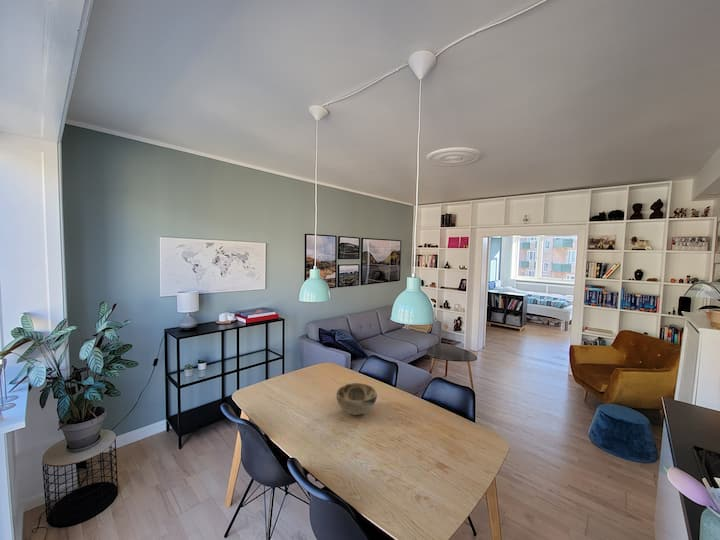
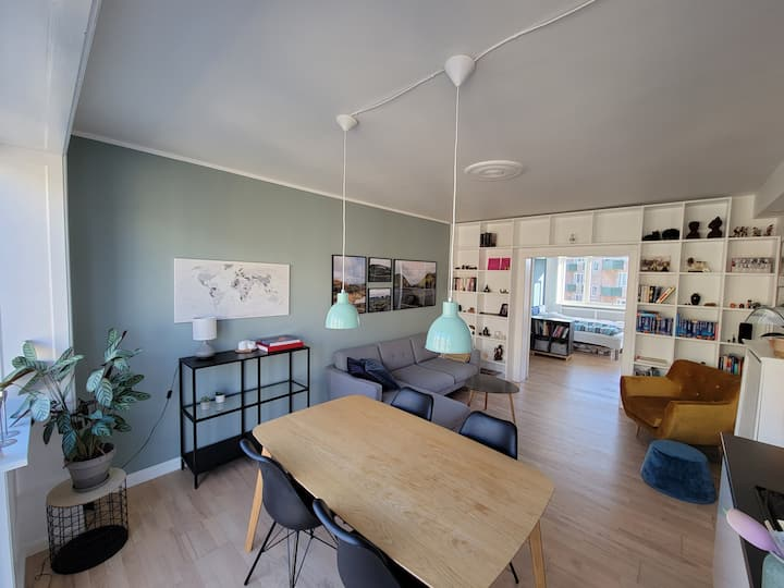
- decorative bowl (356, 401)
